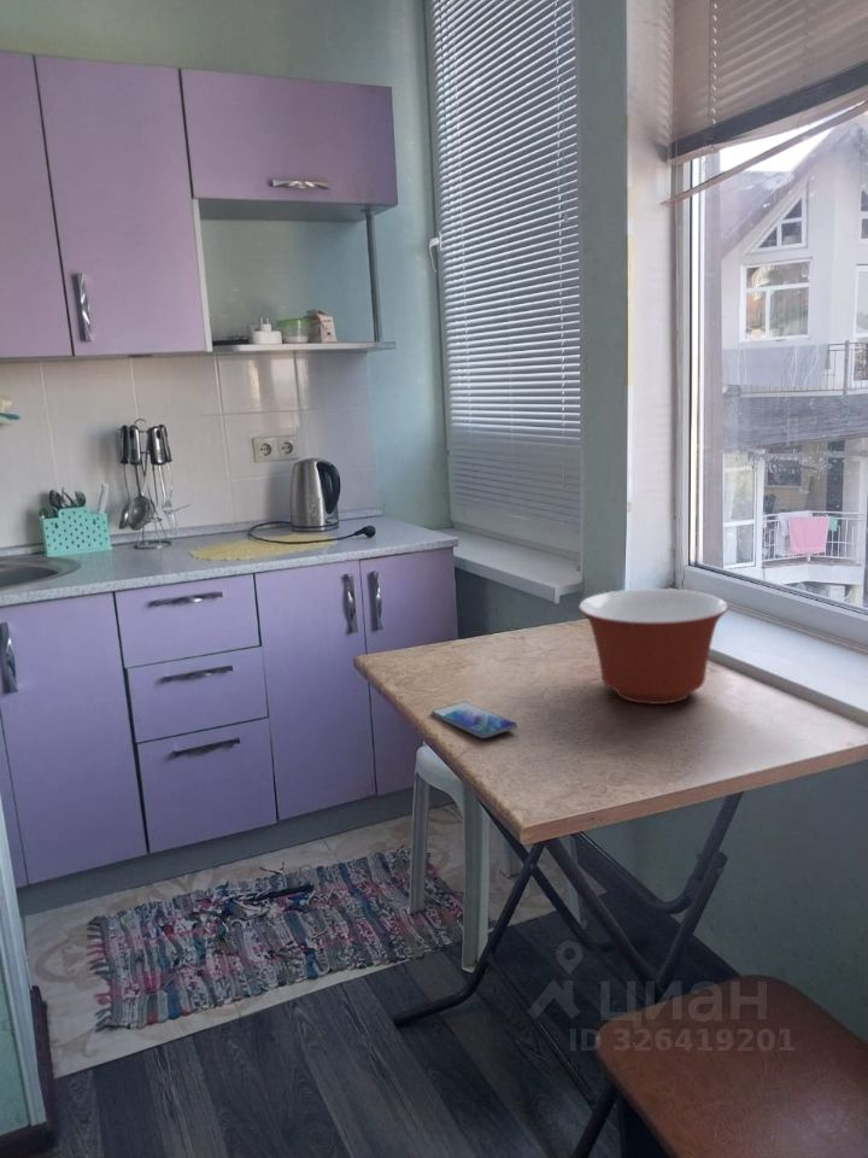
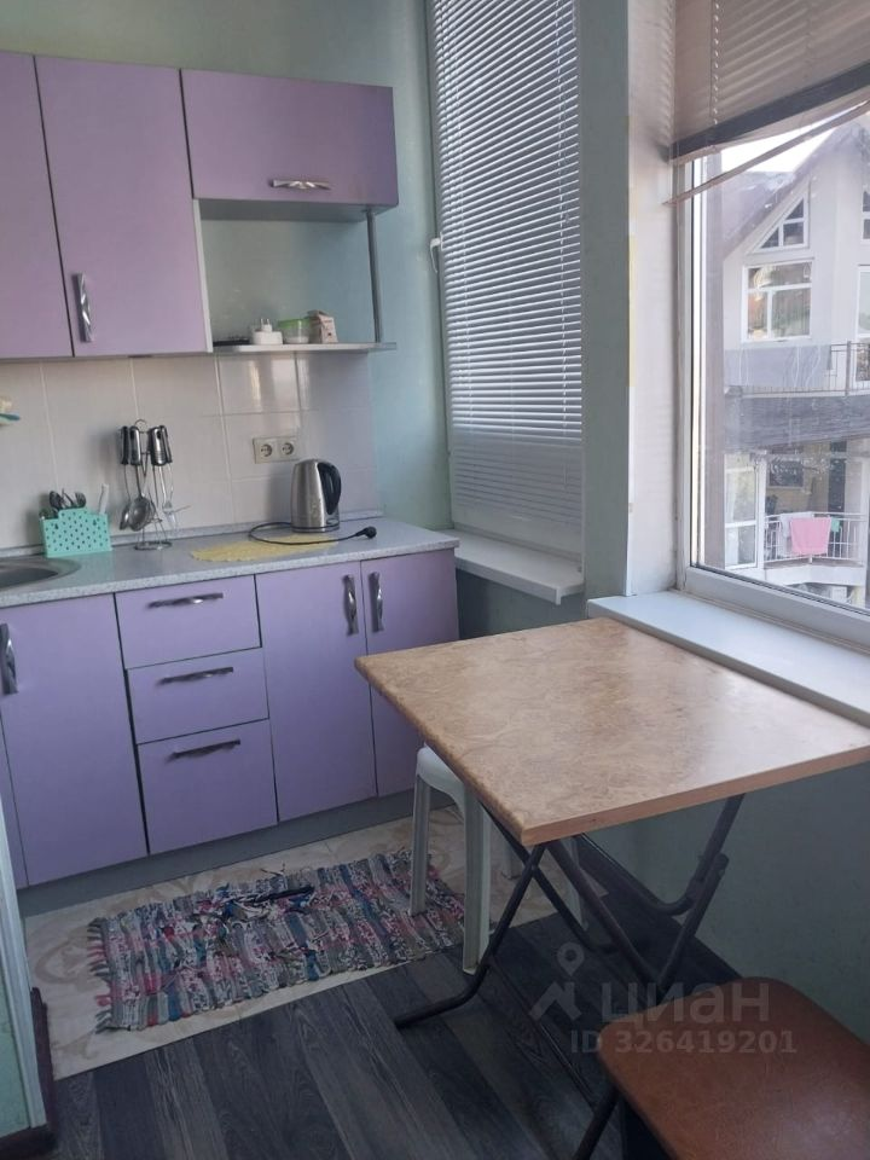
- mixing bowl (652, 648)
- smartphone (473, 719)
